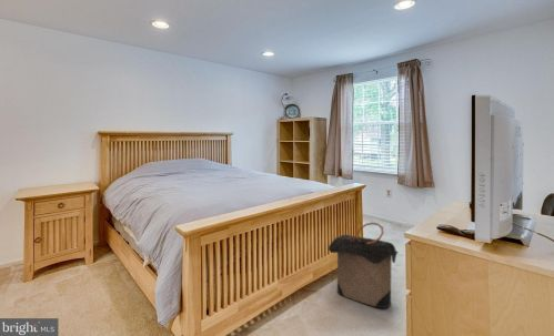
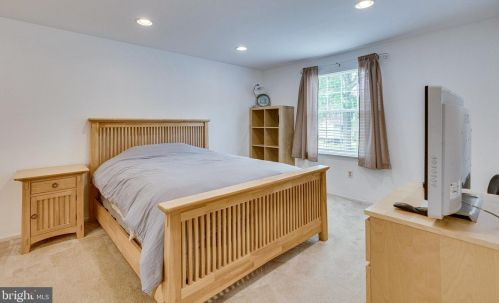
- laundry hamper (361, 259)
